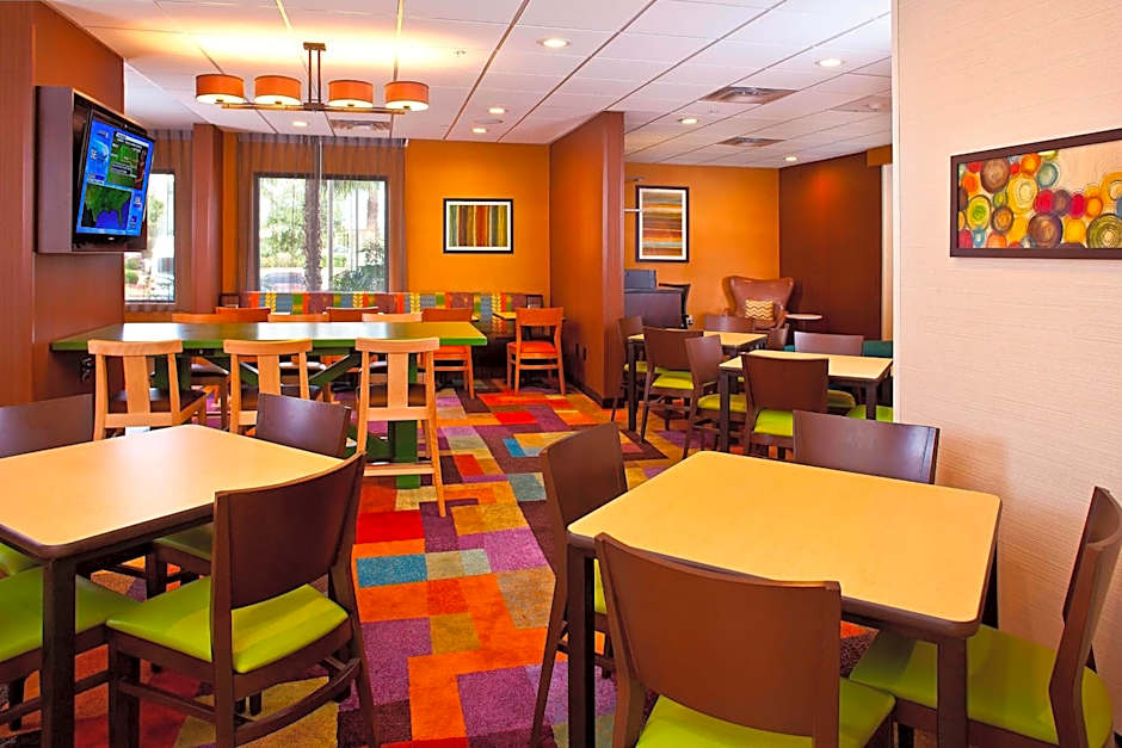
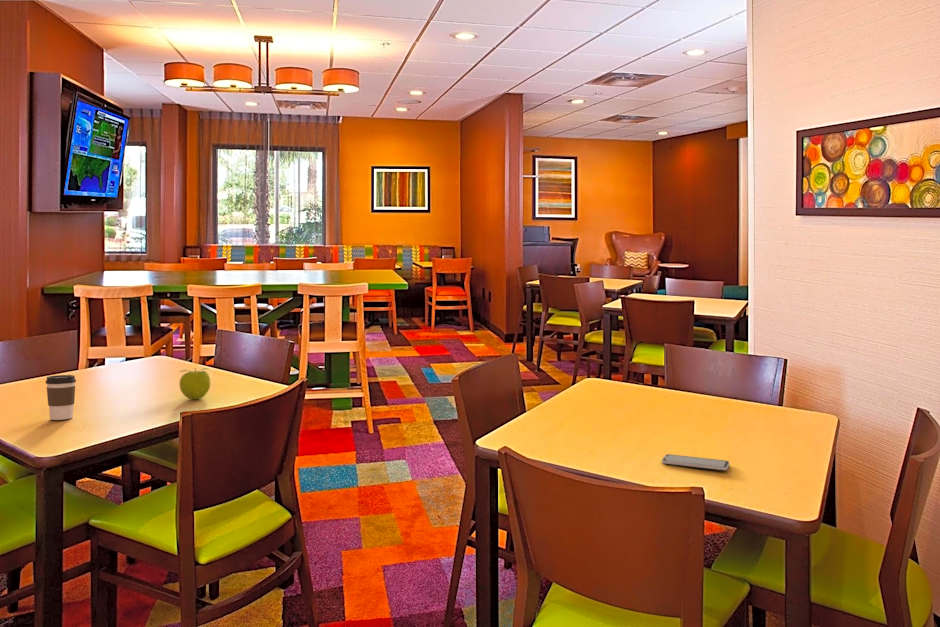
+ smartphone (695, 461)
+ fruit (195, 383)
+ coffee cup (61, 397)
